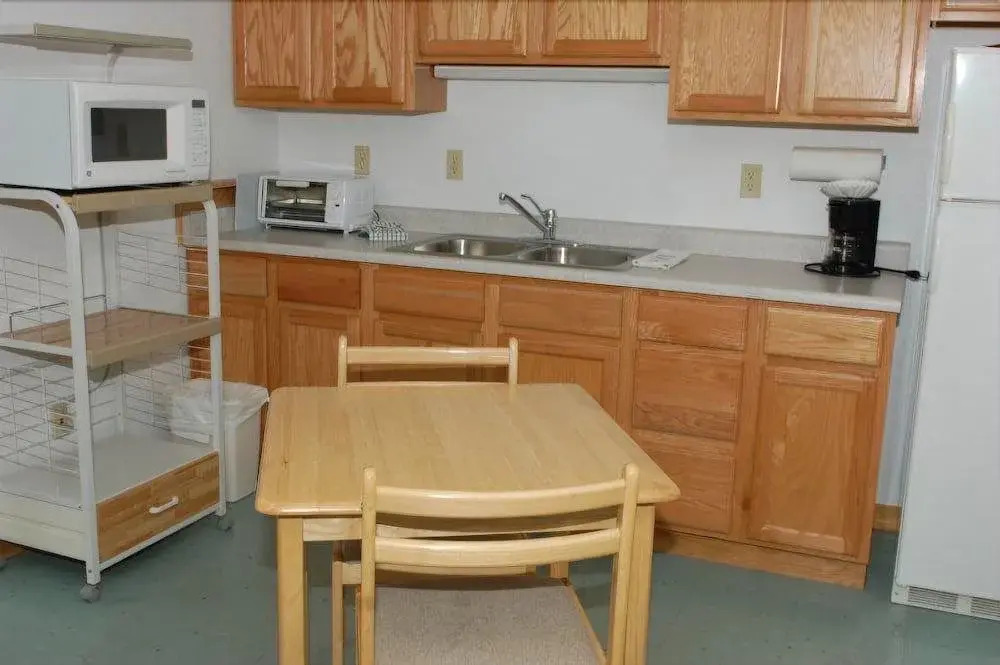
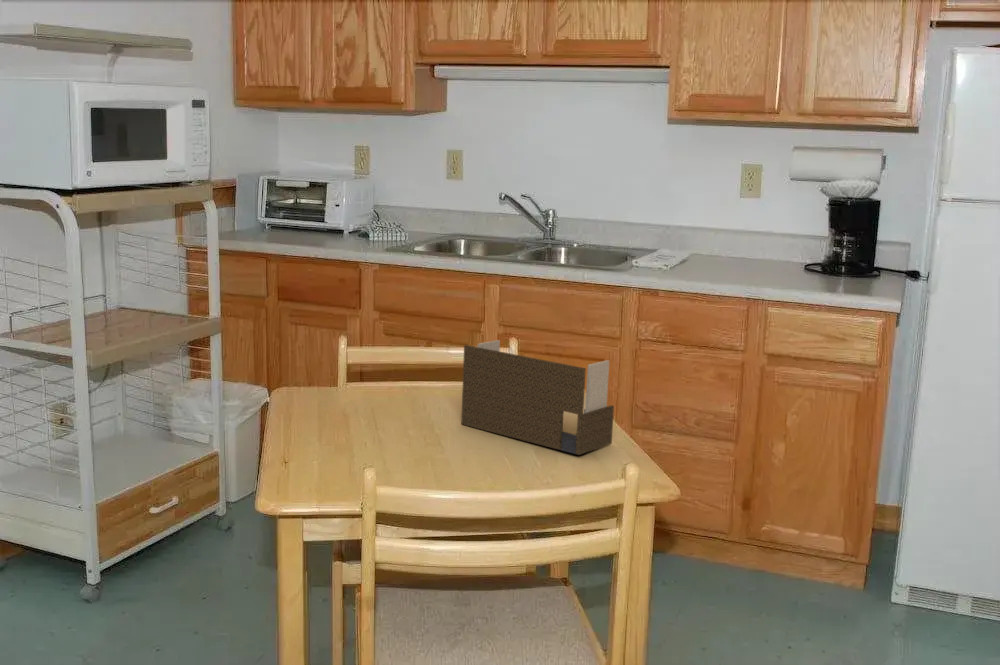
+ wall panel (536, 393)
